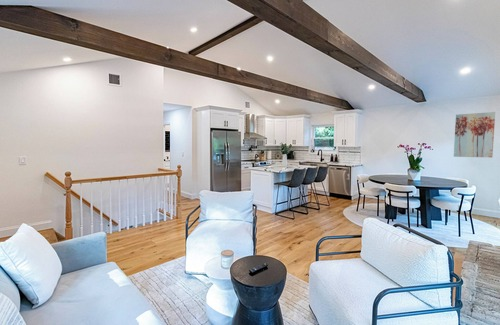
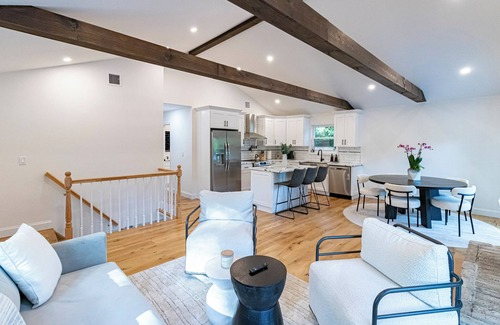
- wall art (473, 135)
